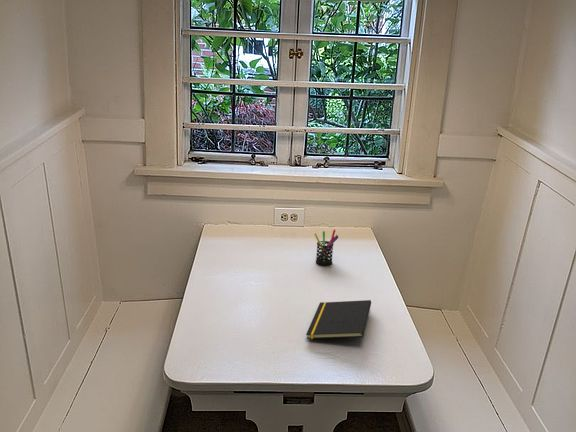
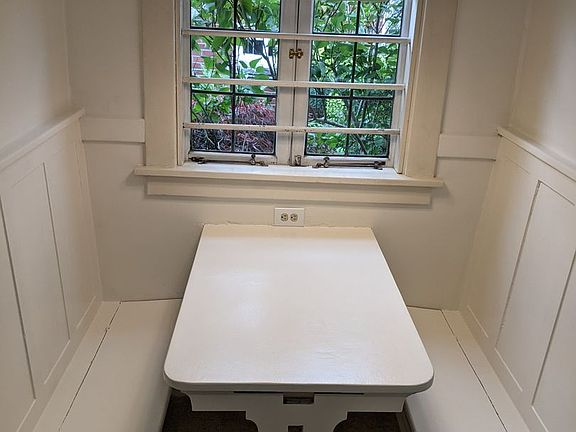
- pen holder (325, 245)
- notepad (340, 318)
